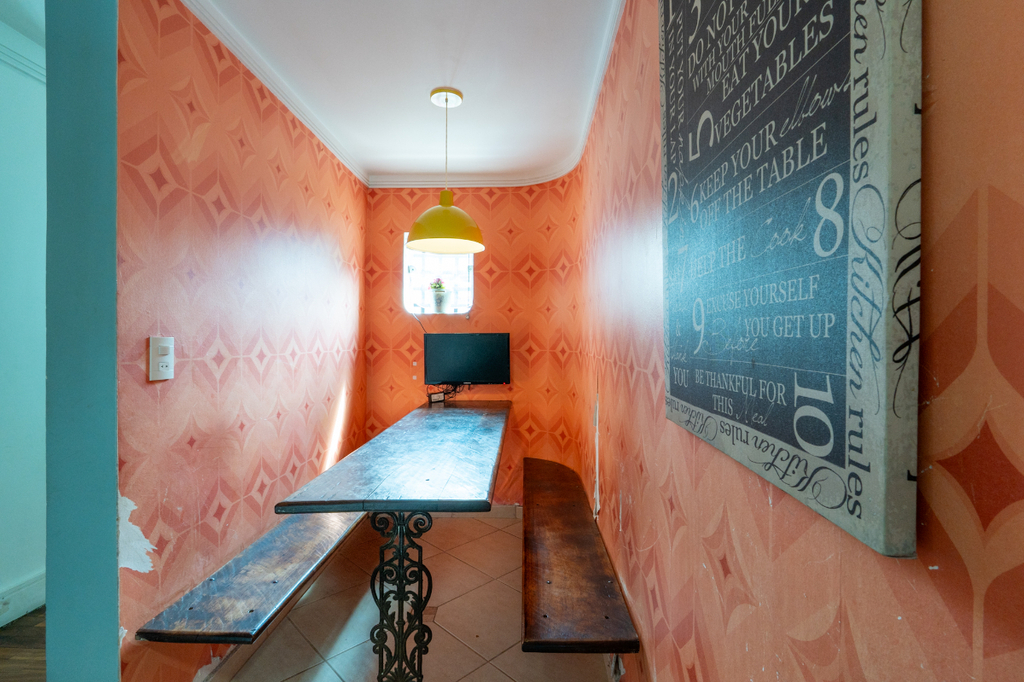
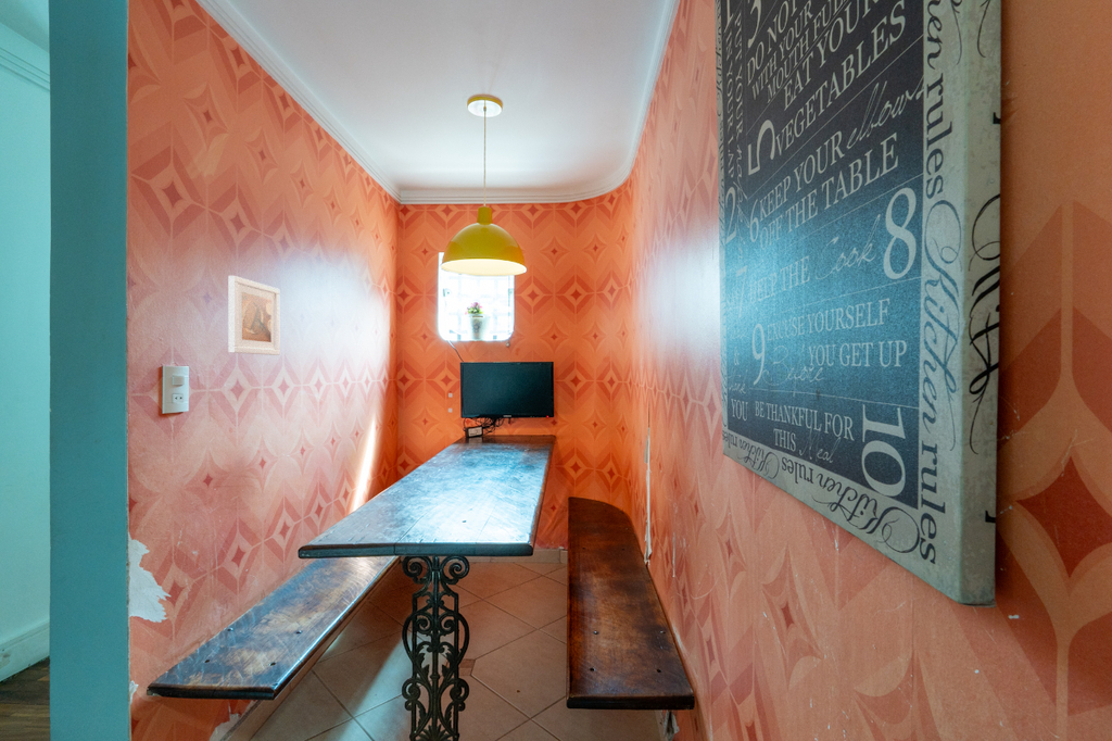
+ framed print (255, 318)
